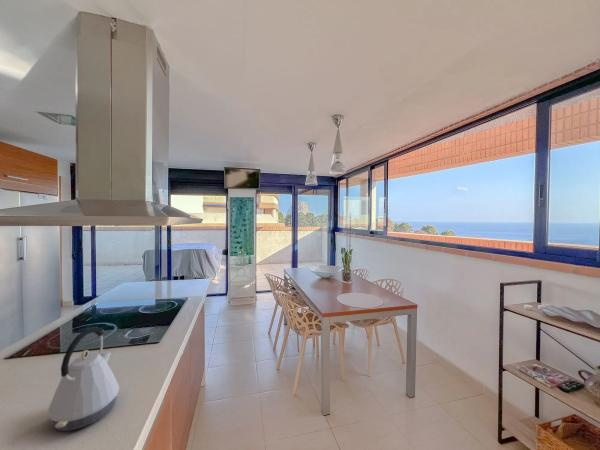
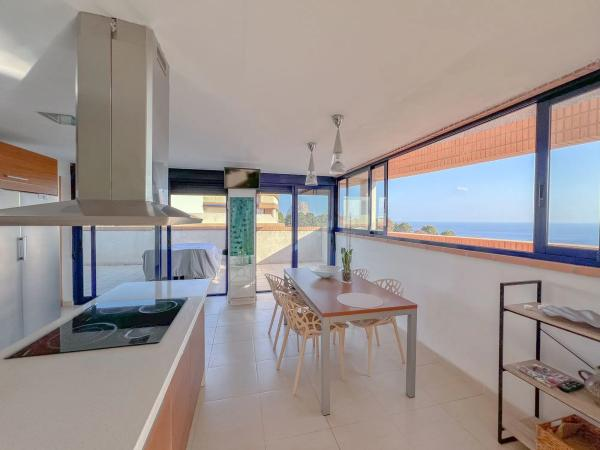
- kettle (87, 370)
